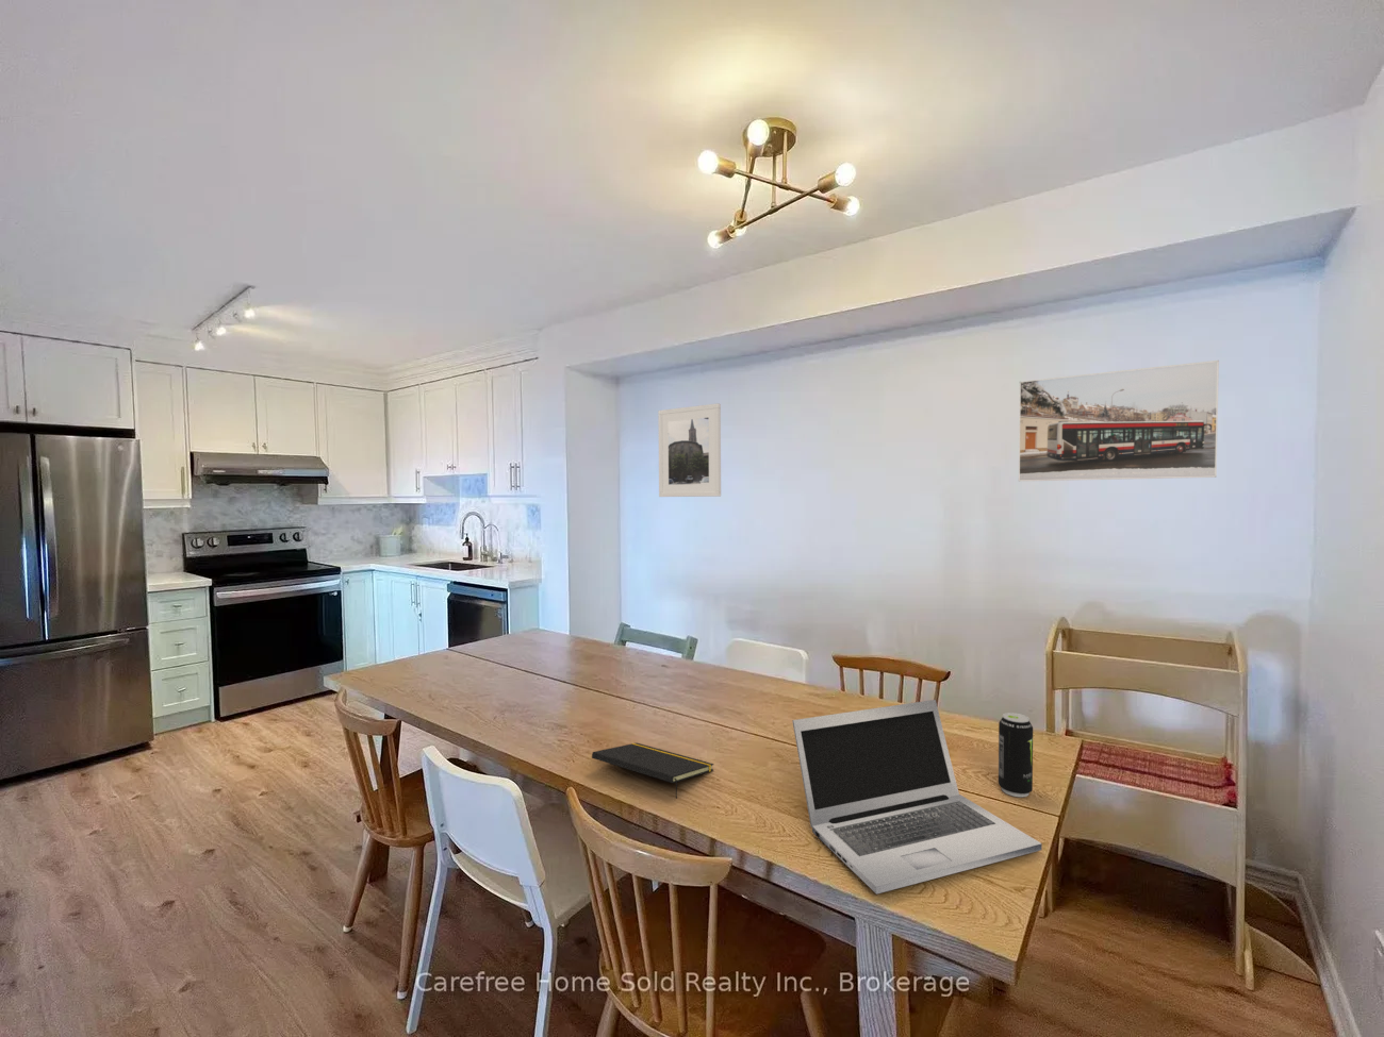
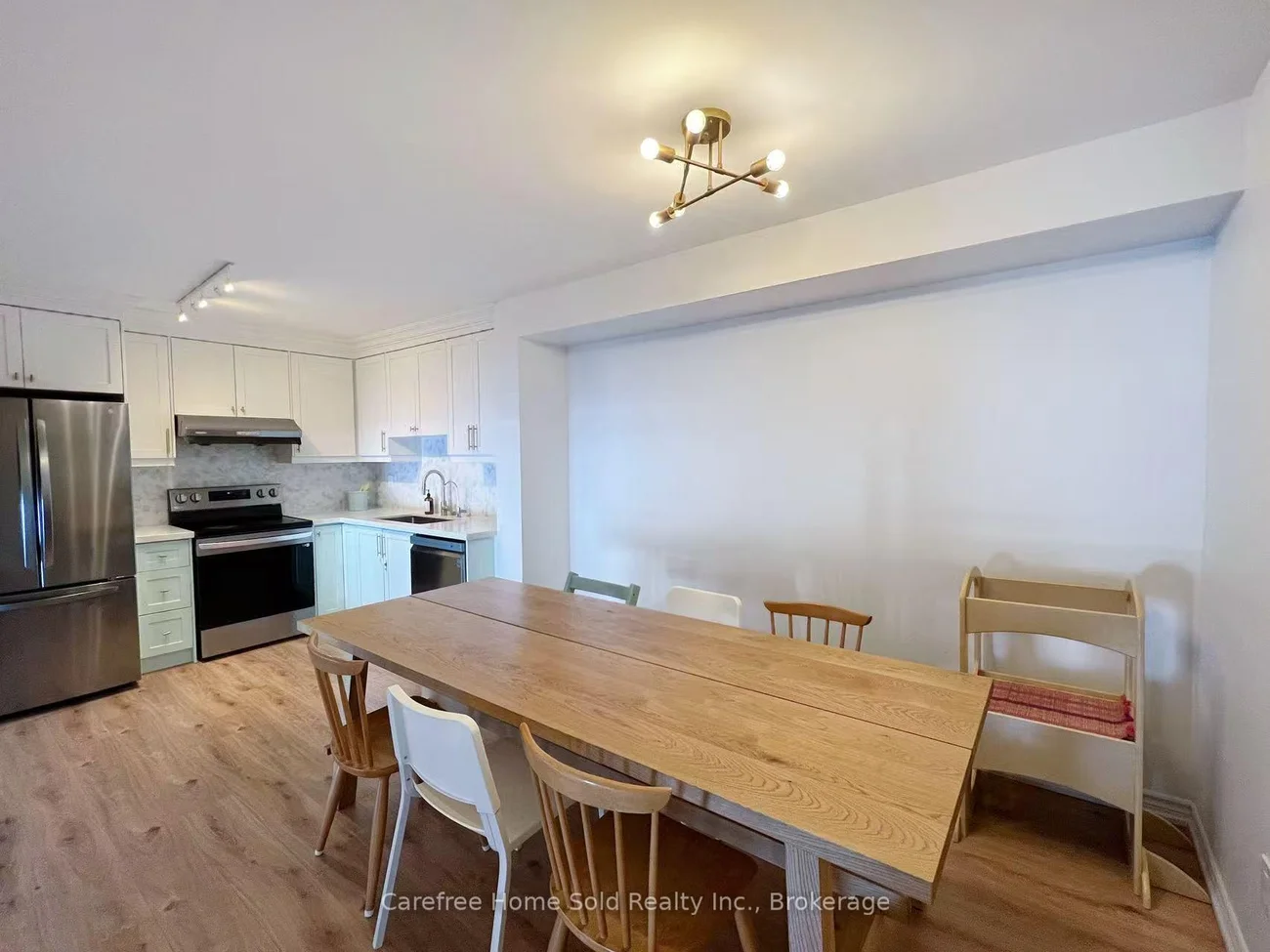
- laptop (909, 782)
- notepad (653, 760)
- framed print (688, 452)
- beverage can (1015, 754)
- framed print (1110, 426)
